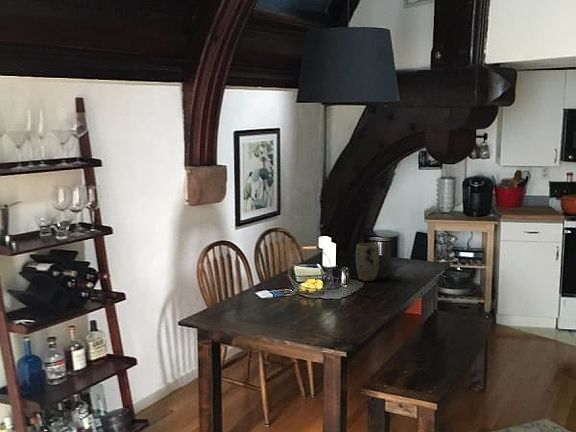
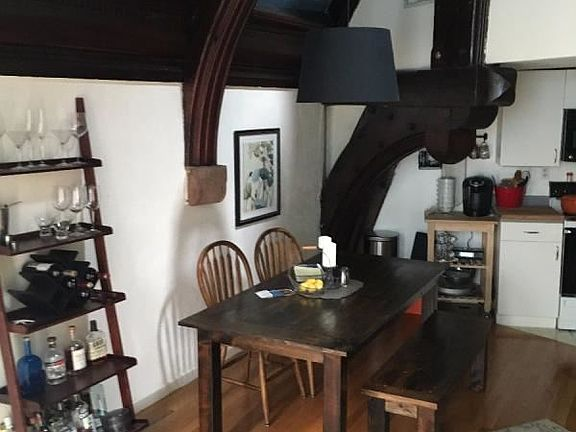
- plant pot (367, 262)
